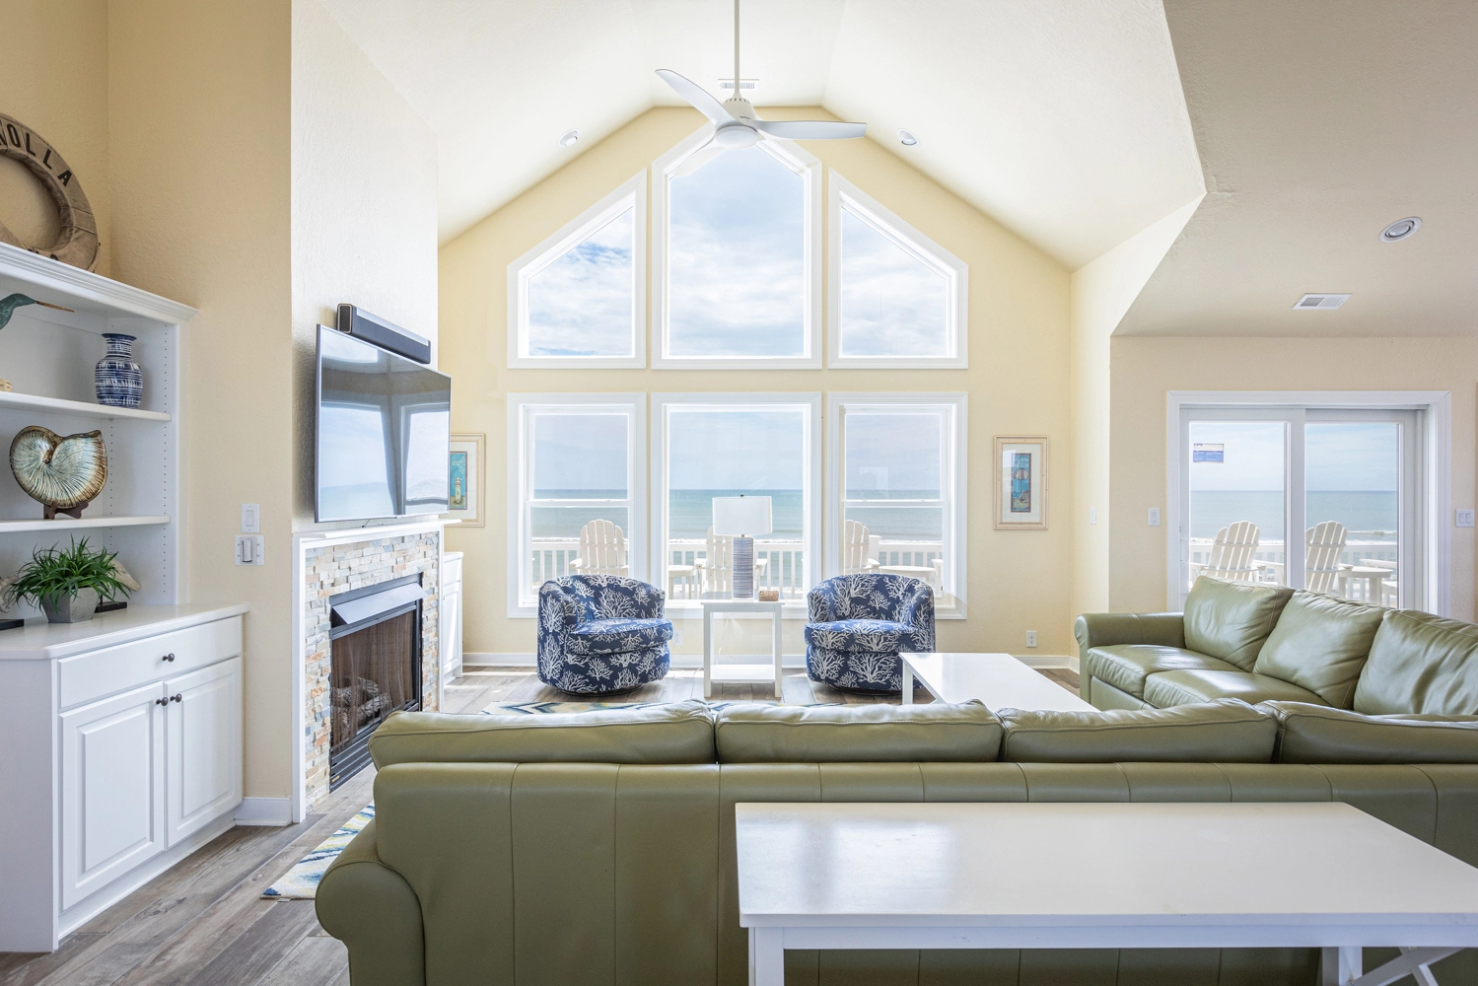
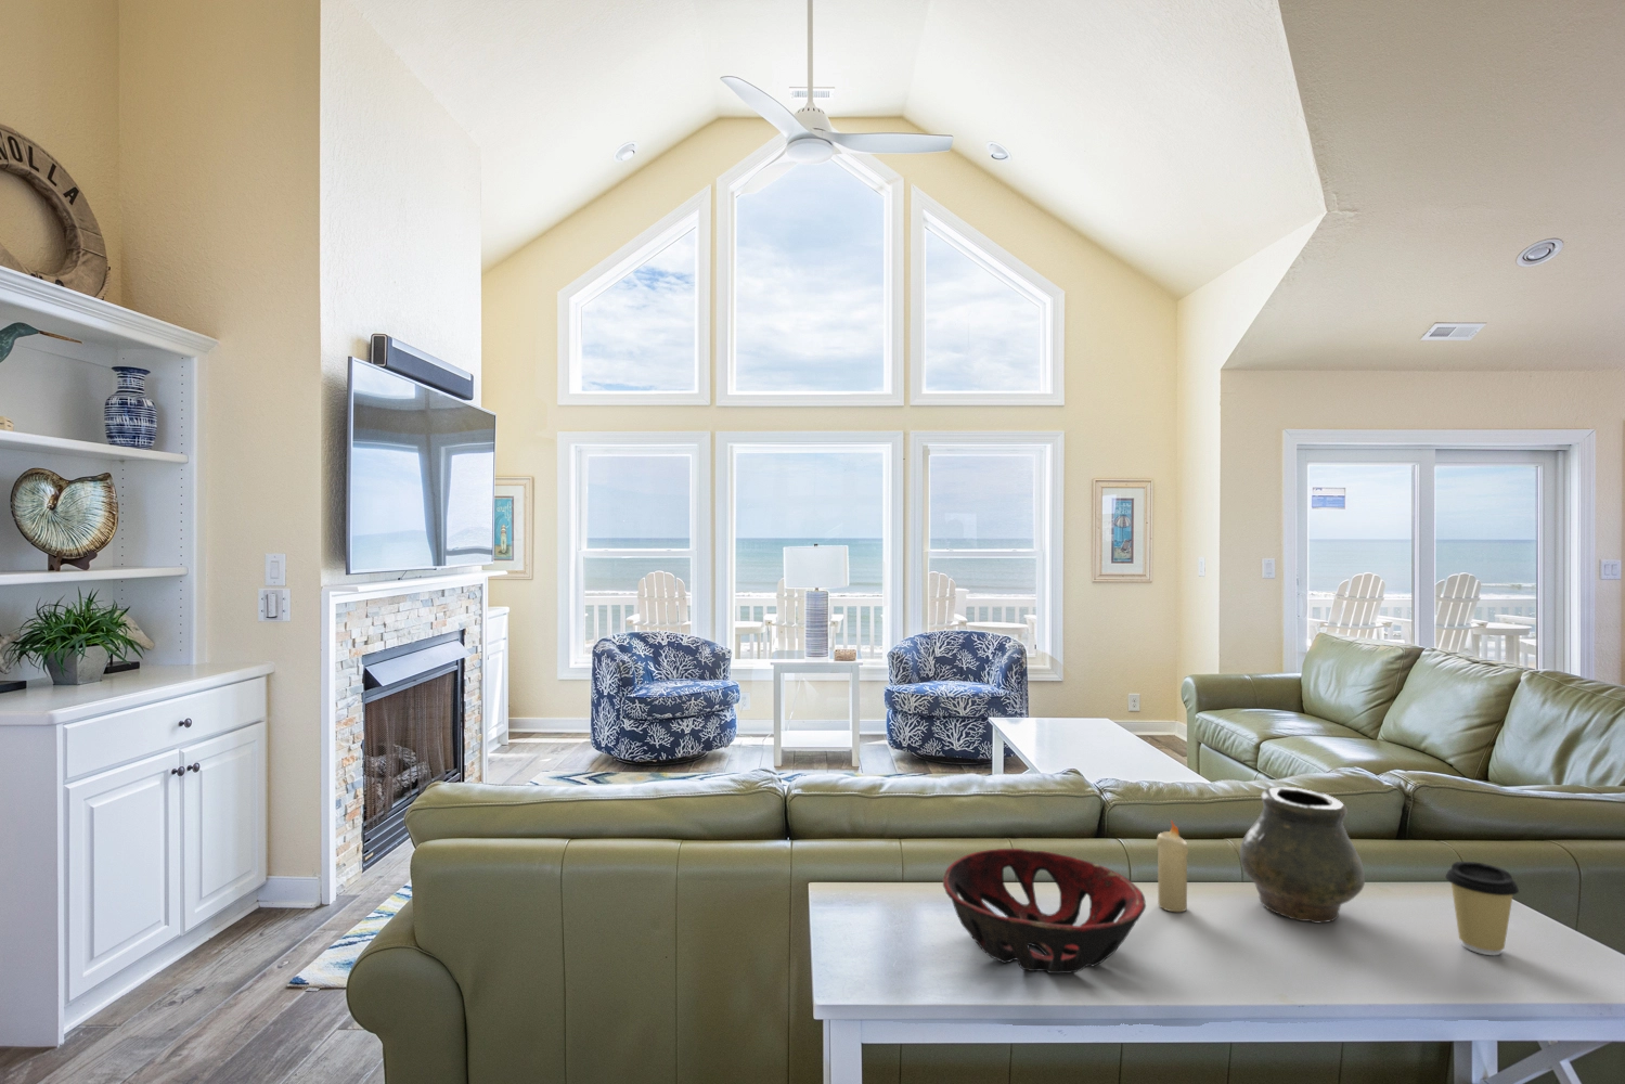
+ decorative bowl (1041, 913)
+ coffee cup (1481, 909)
+ vase (1300, 852)
+ candle (1172, 863)
